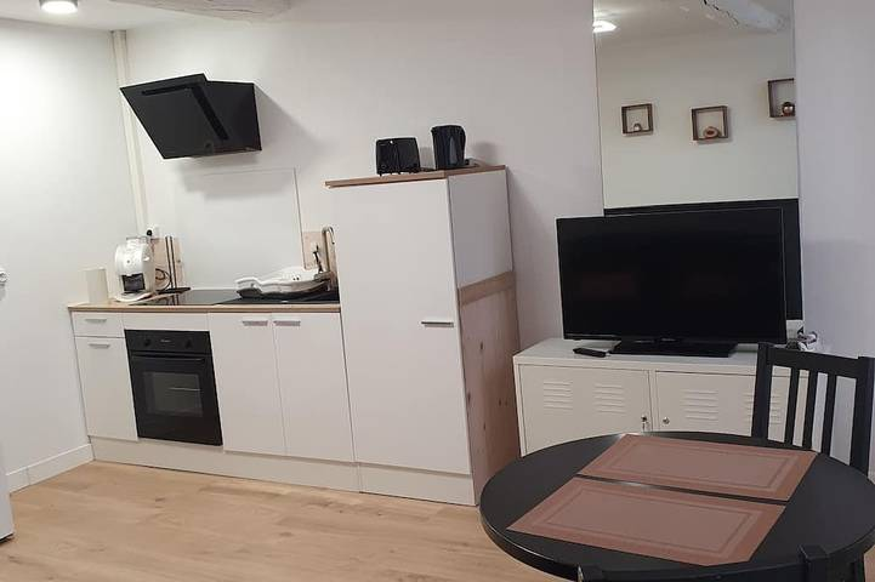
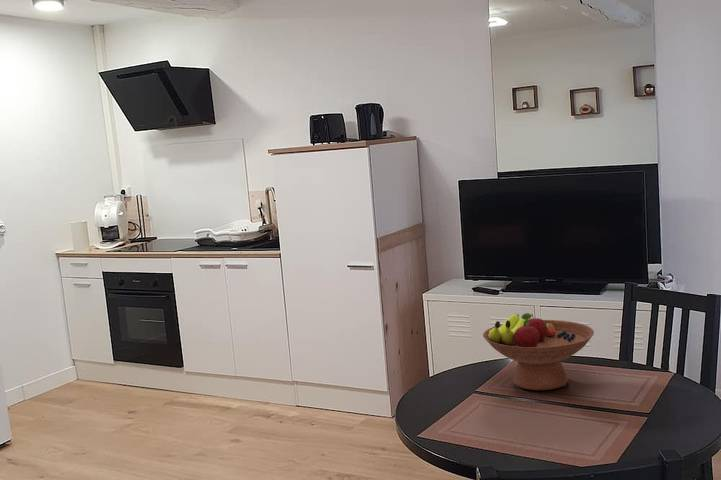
+ fruit bowl (538, 348)
